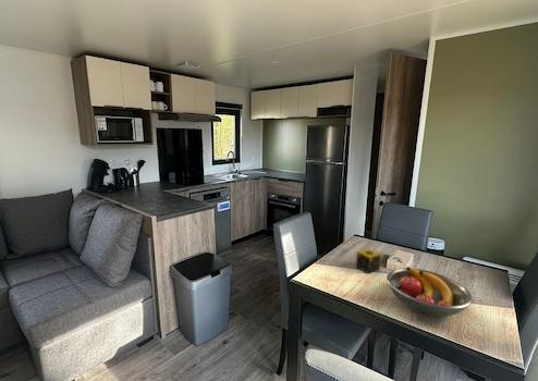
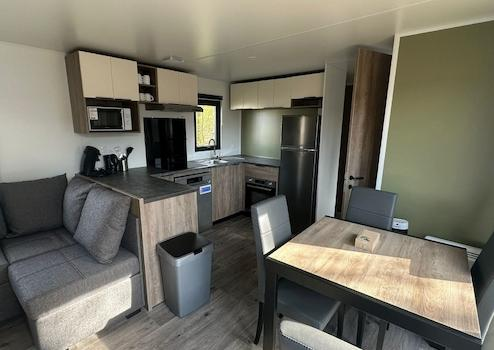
- candle (368, 260)
- fruit bowl (426, 292)
